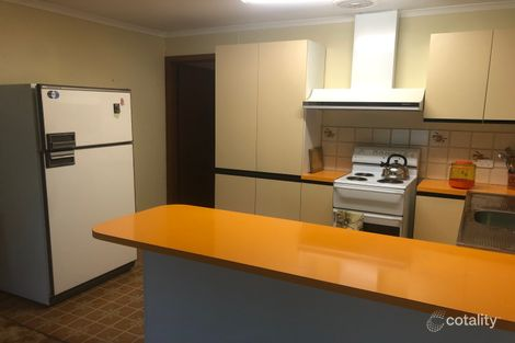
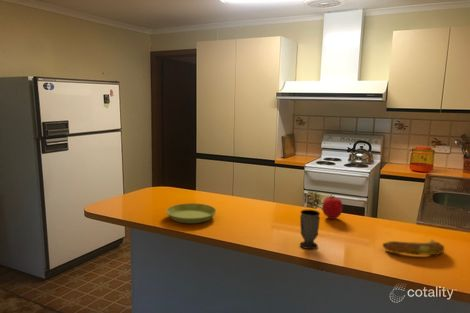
+ fruit (332, 206)
+ cup (309, 229)
+ banana (414, 242)
+ saucer (191, 213)
